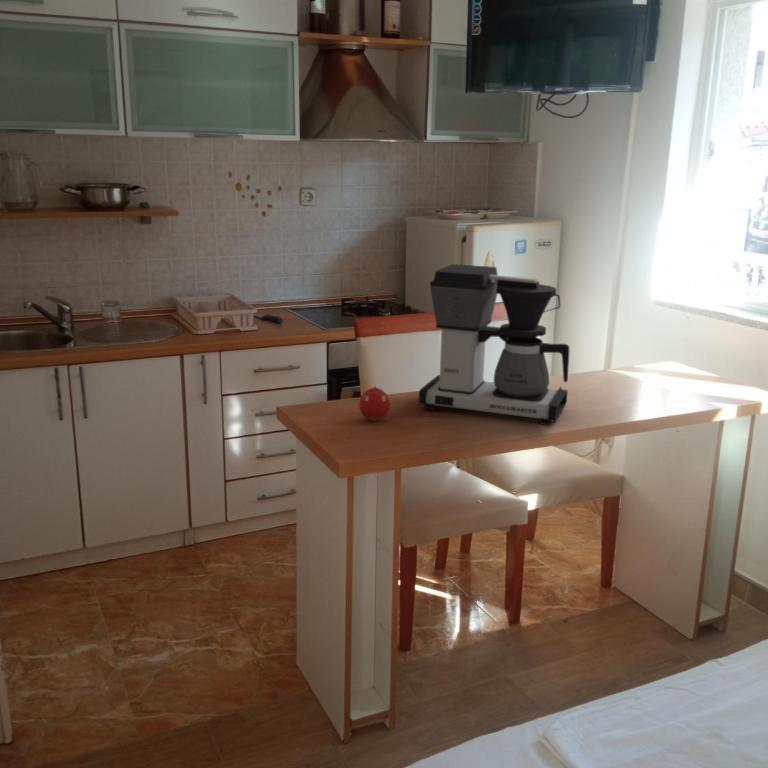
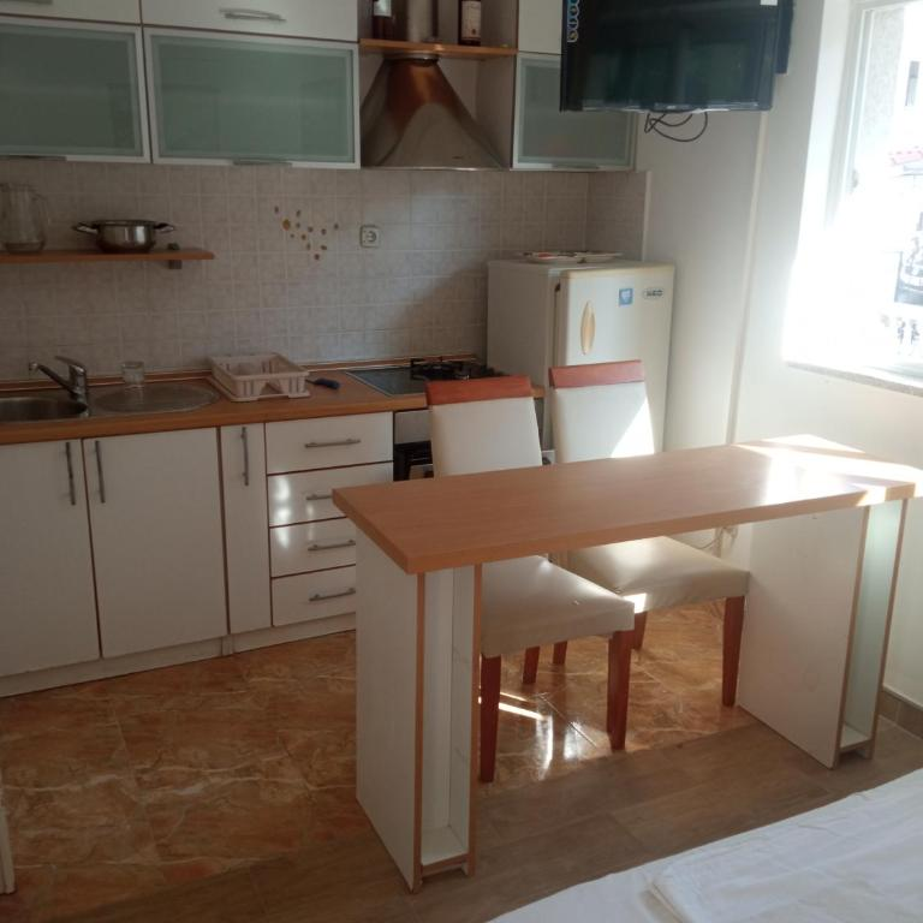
- fruit (374, 402)
- coffee maker (501, 339)
